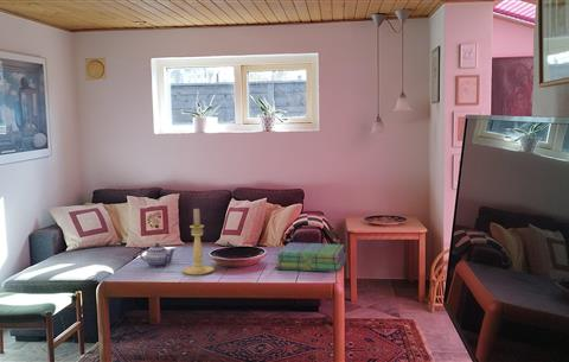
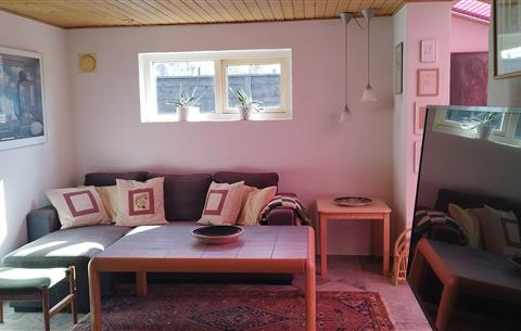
- stack of books (312, 256)
- teapot (158, 254)
- candle holder (197, 240)
